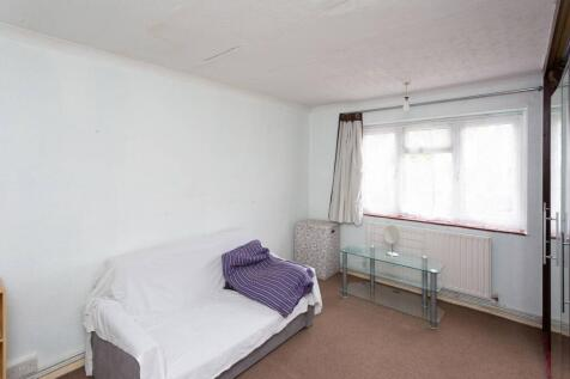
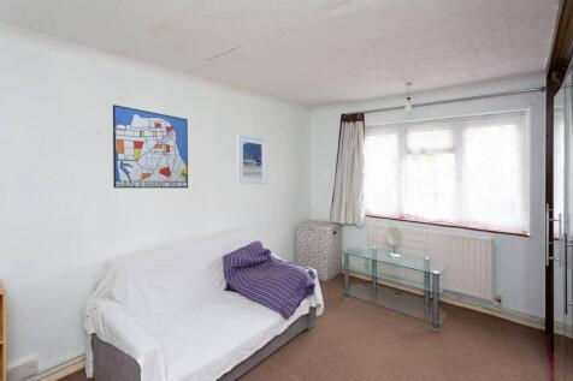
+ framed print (252, 160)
+ wall art (153, 150)
